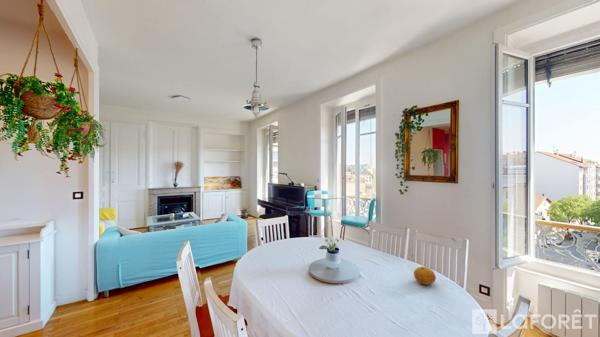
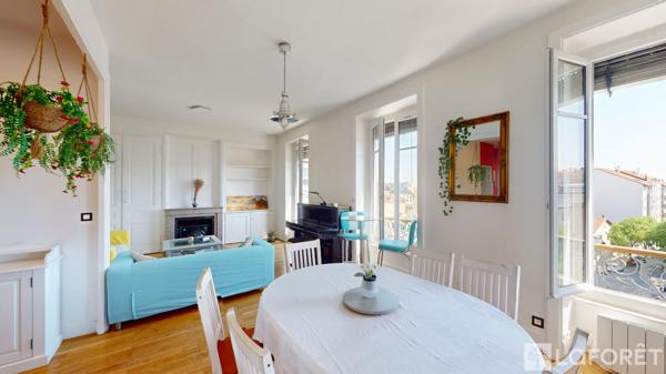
- fruit (424, 275)
